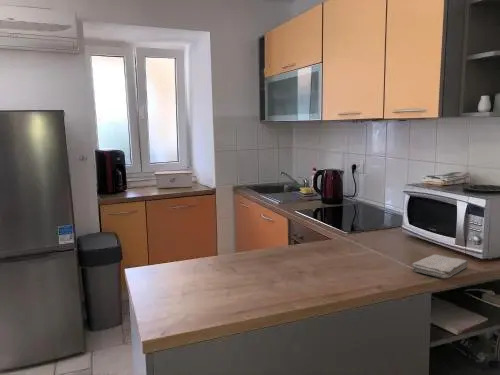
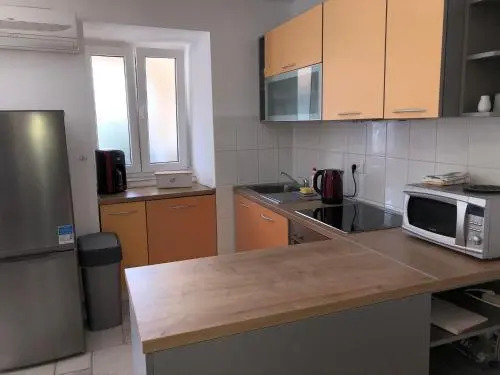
- washcloth (439, 264)
